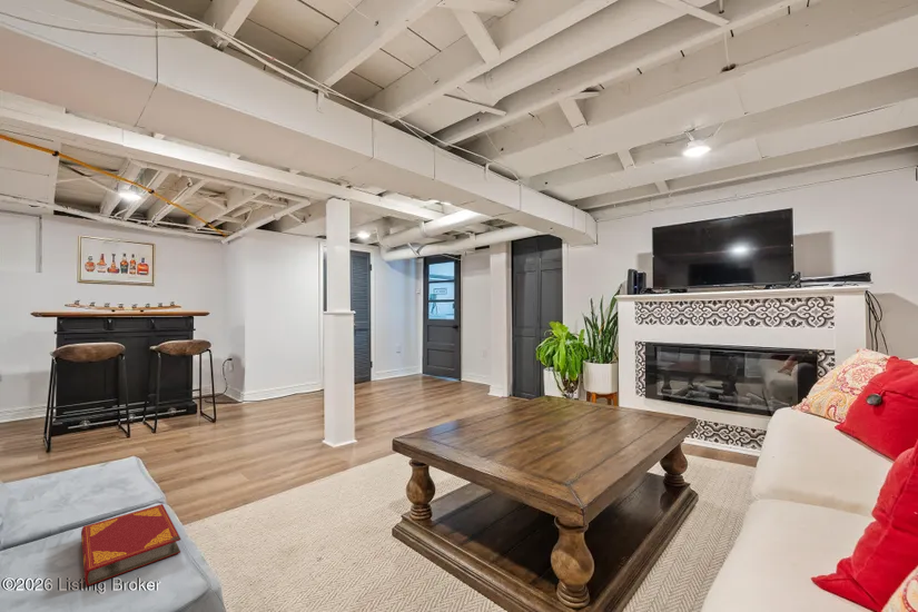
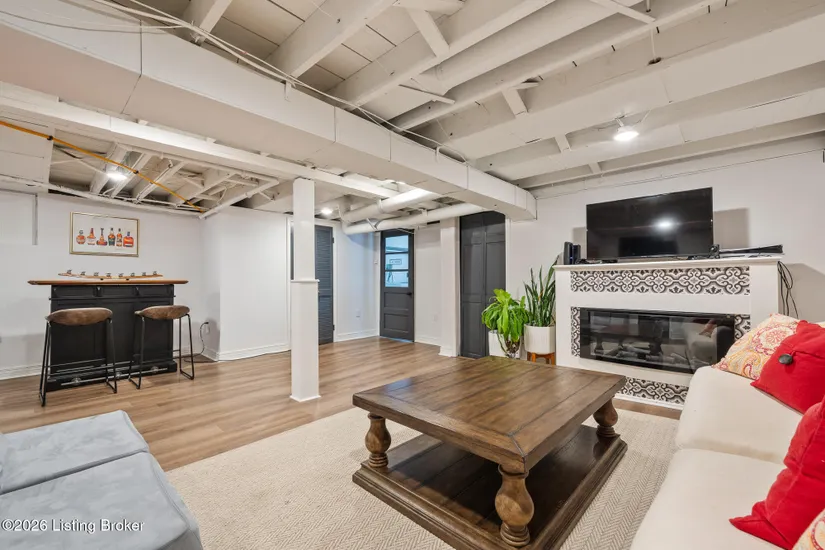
- hardback book (129, 539)
